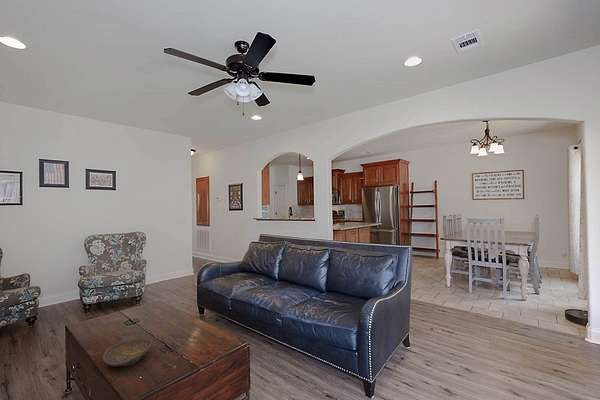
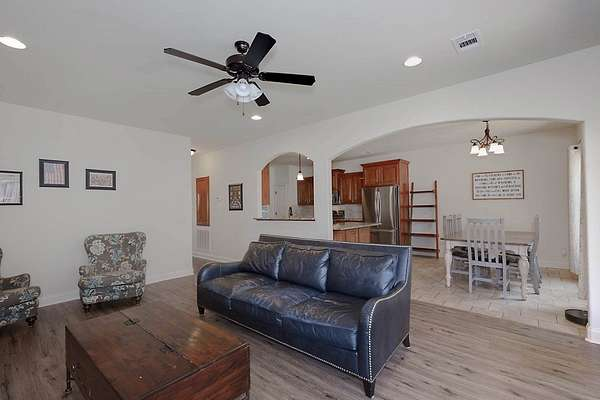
- decorative bowl (128, 354)
